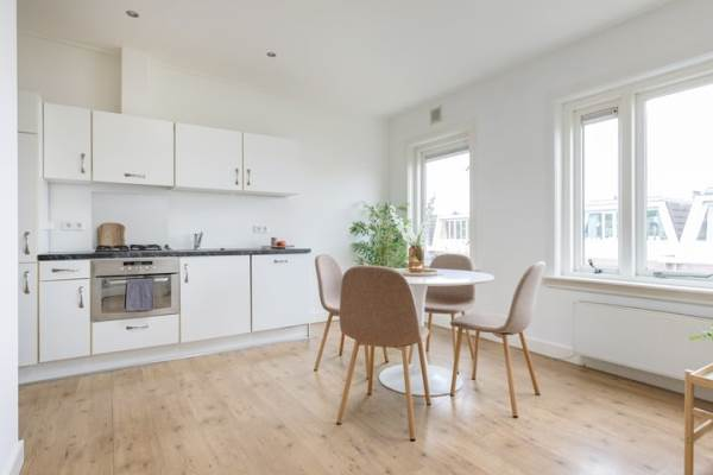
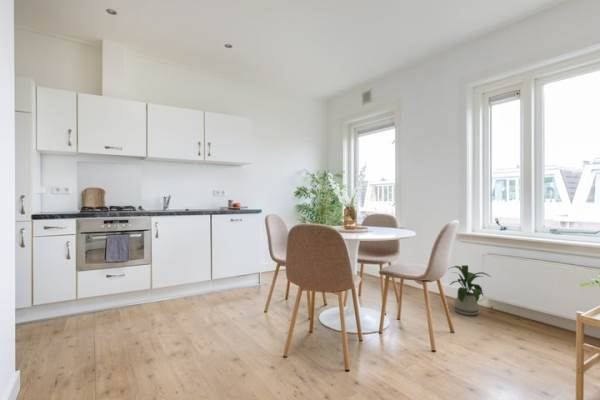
+ house plant (470, 286)
